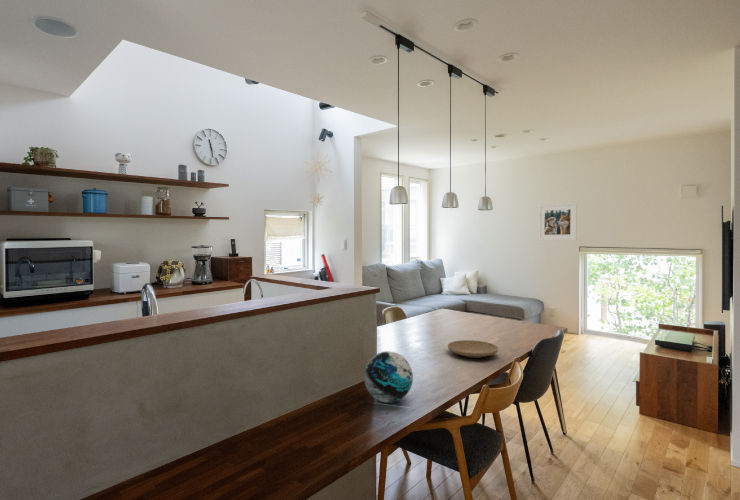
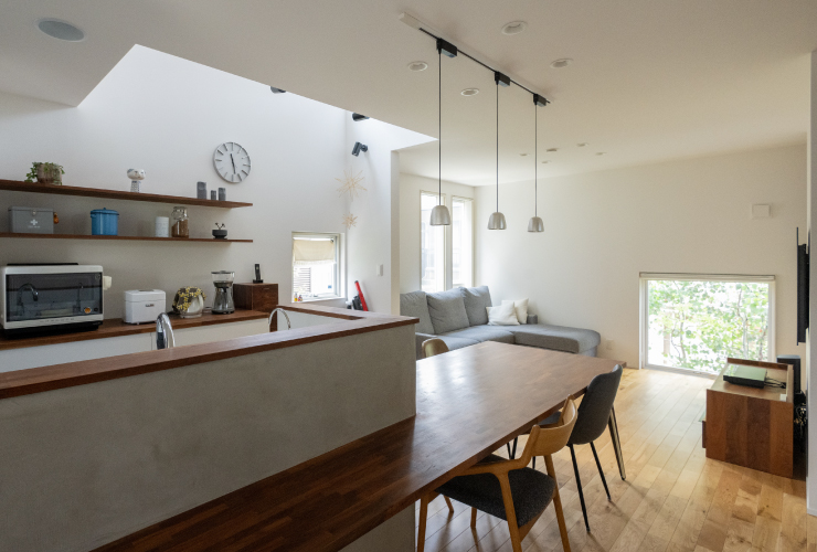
- plate (472, 350)
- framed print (557, 222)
- decorative orb (388, 376)
